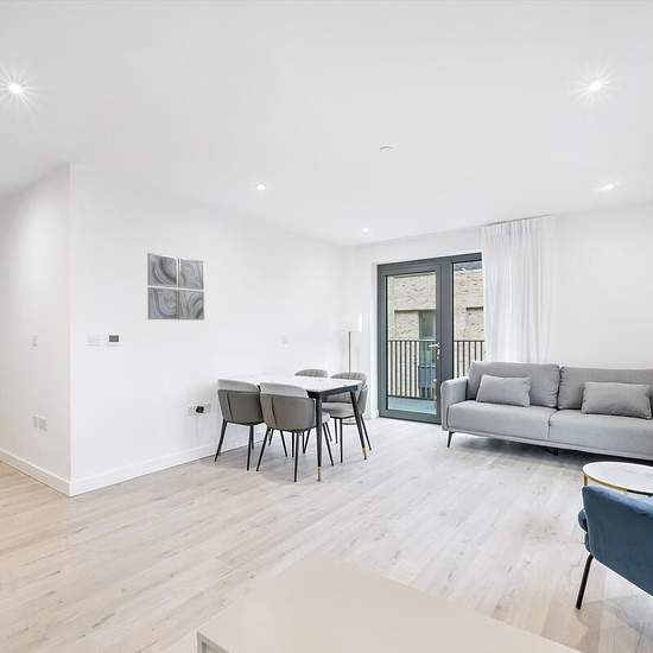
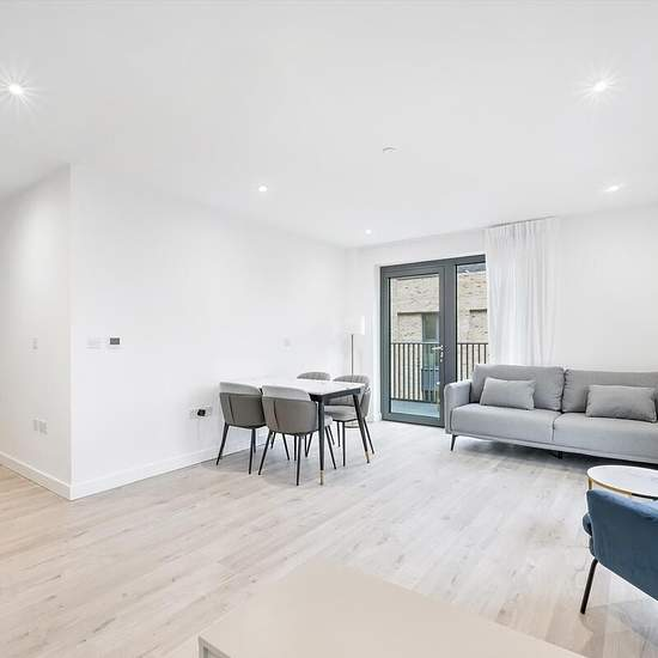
- wall art (178, 287)
